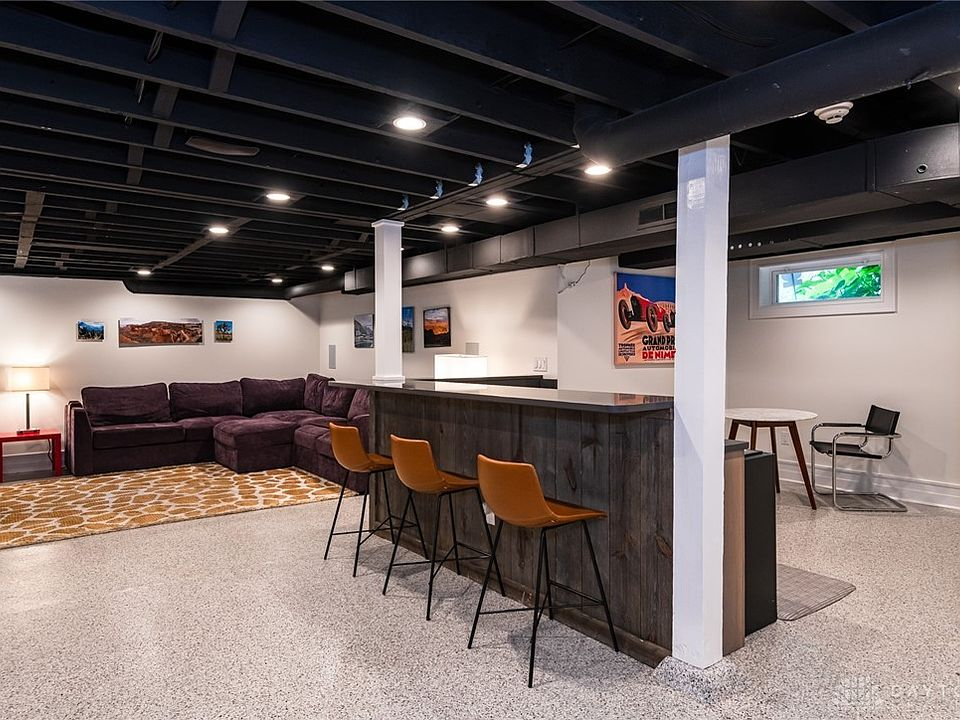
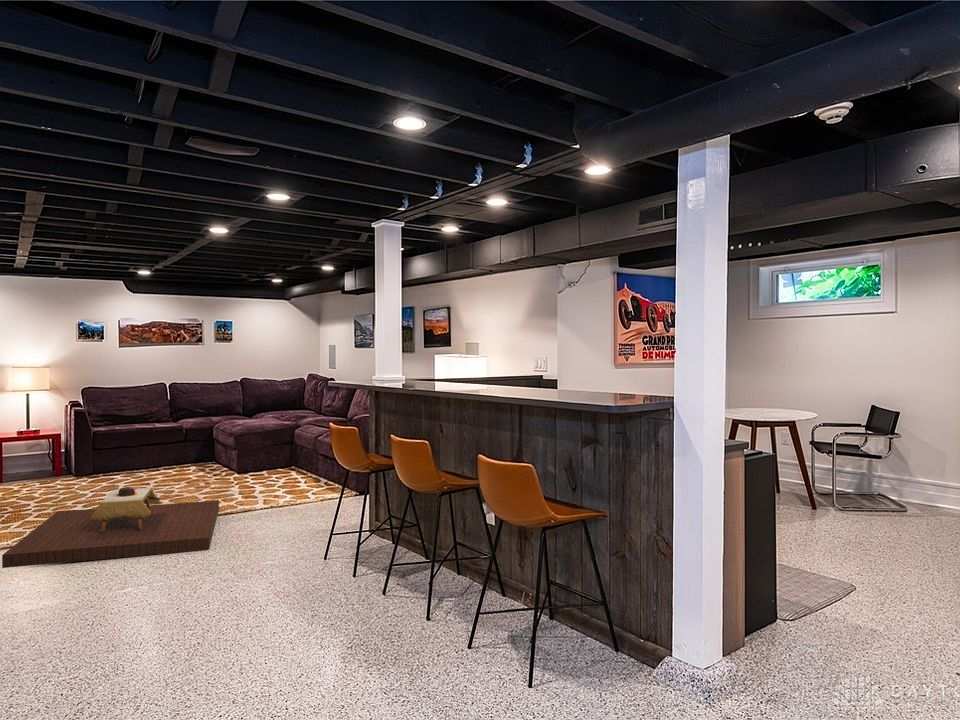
+ coffee table (127, 511)
